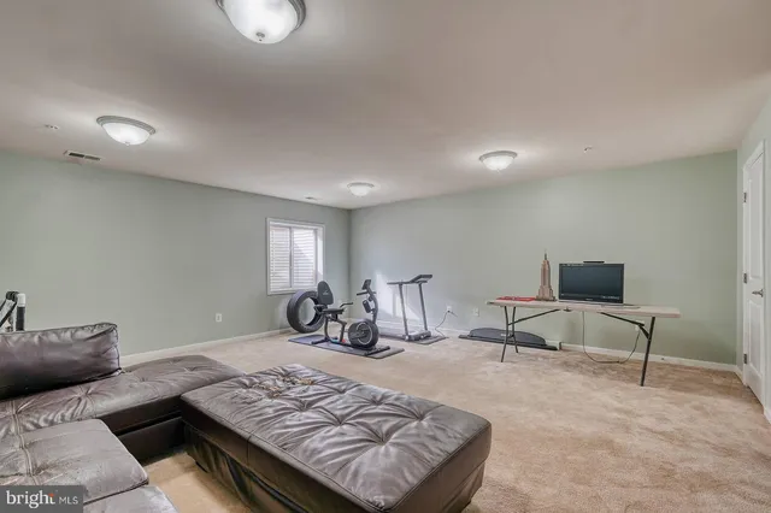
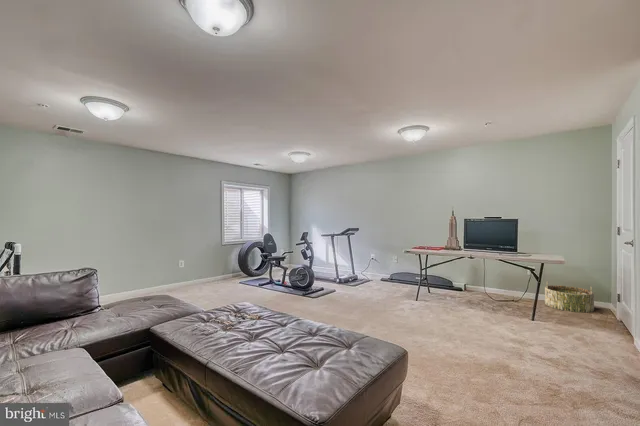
+ basket (568, 295)
